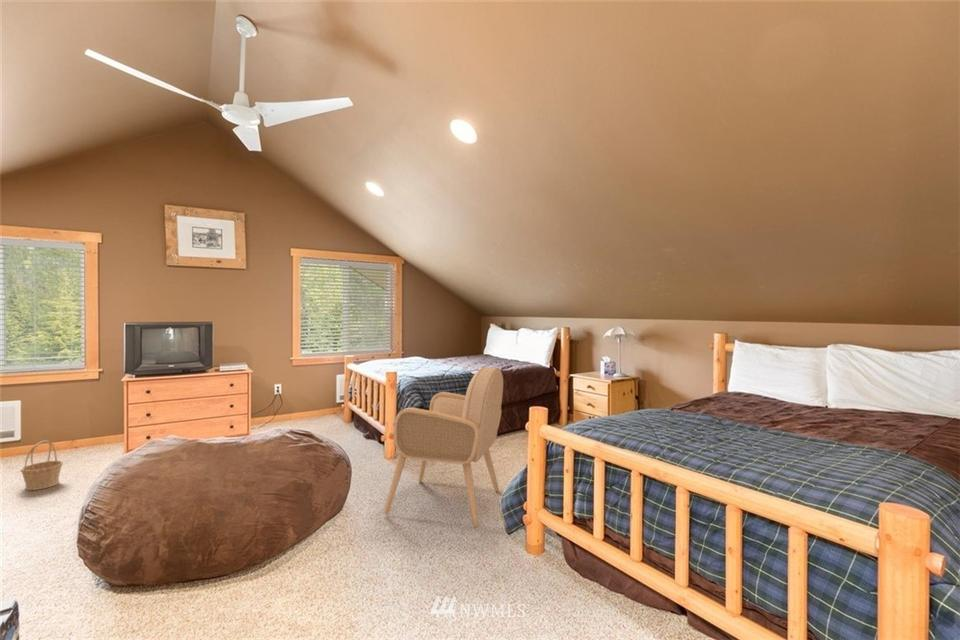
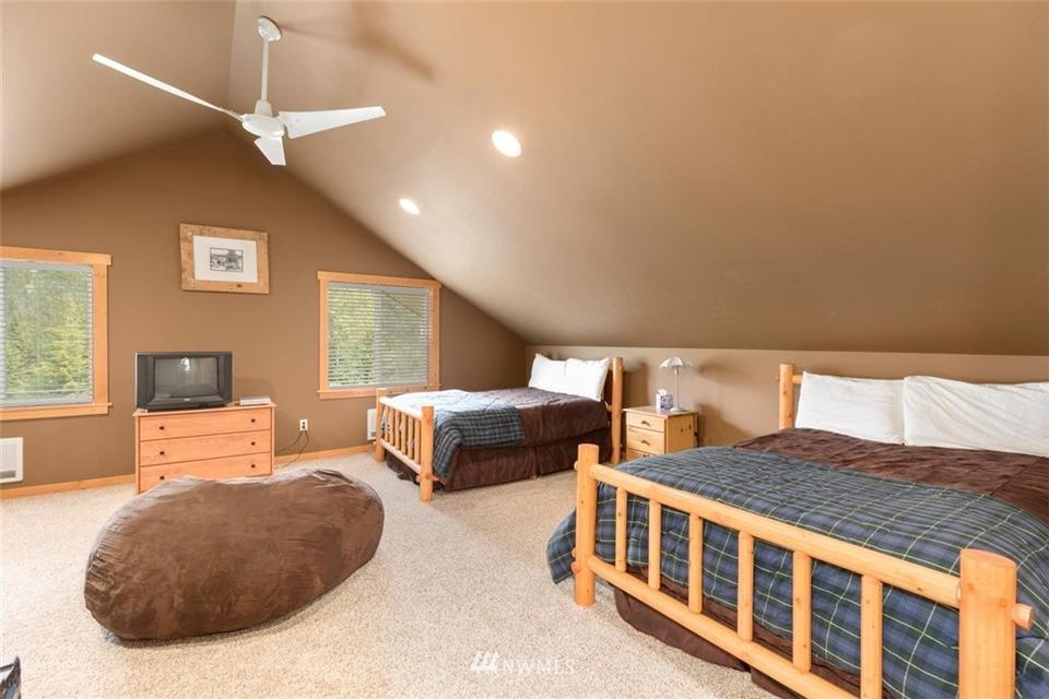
- basket (42, 463)
- armchair (448, 434)
